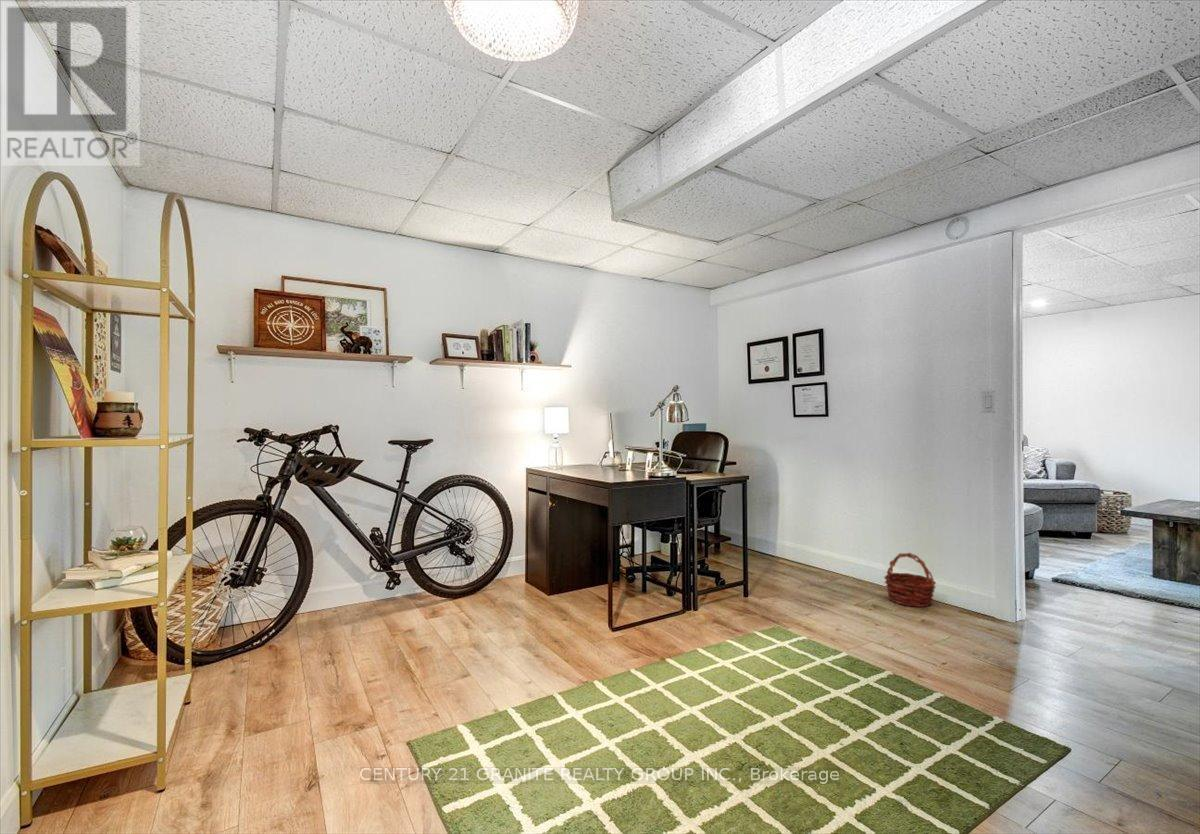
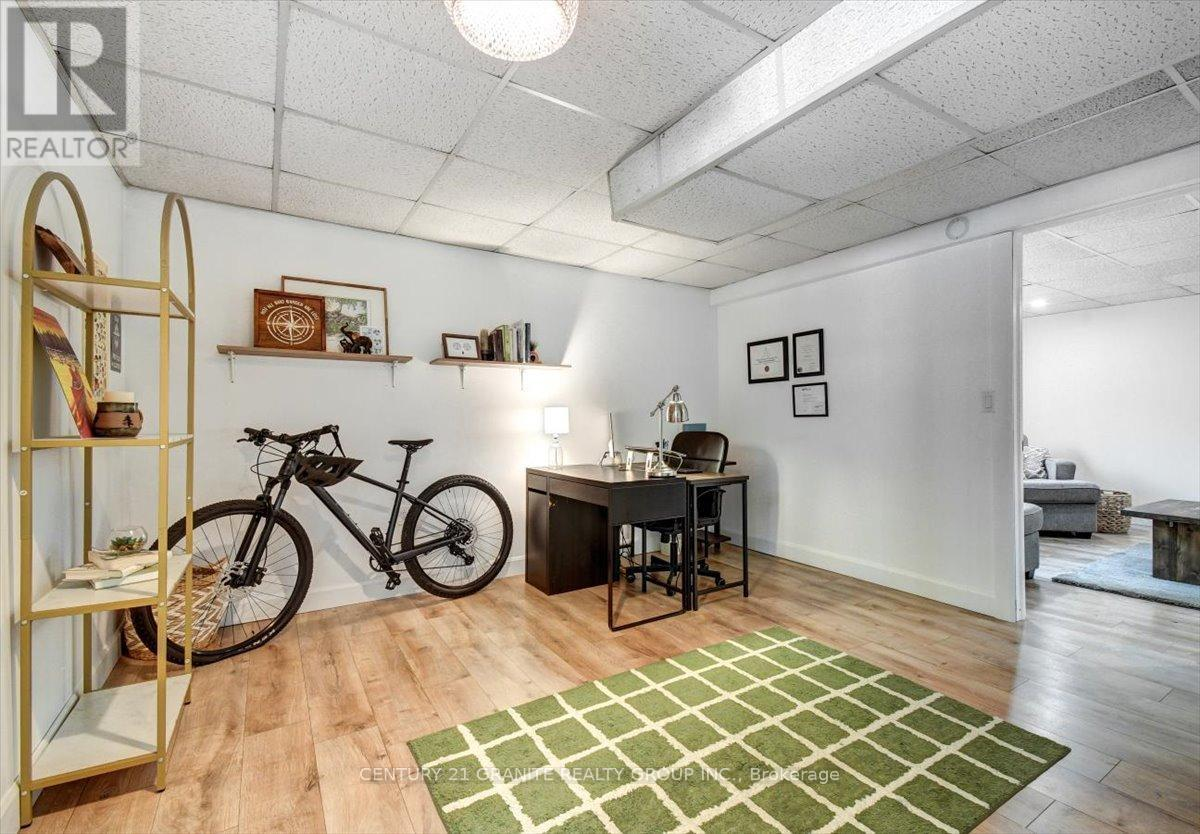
- basket (909, 576)
